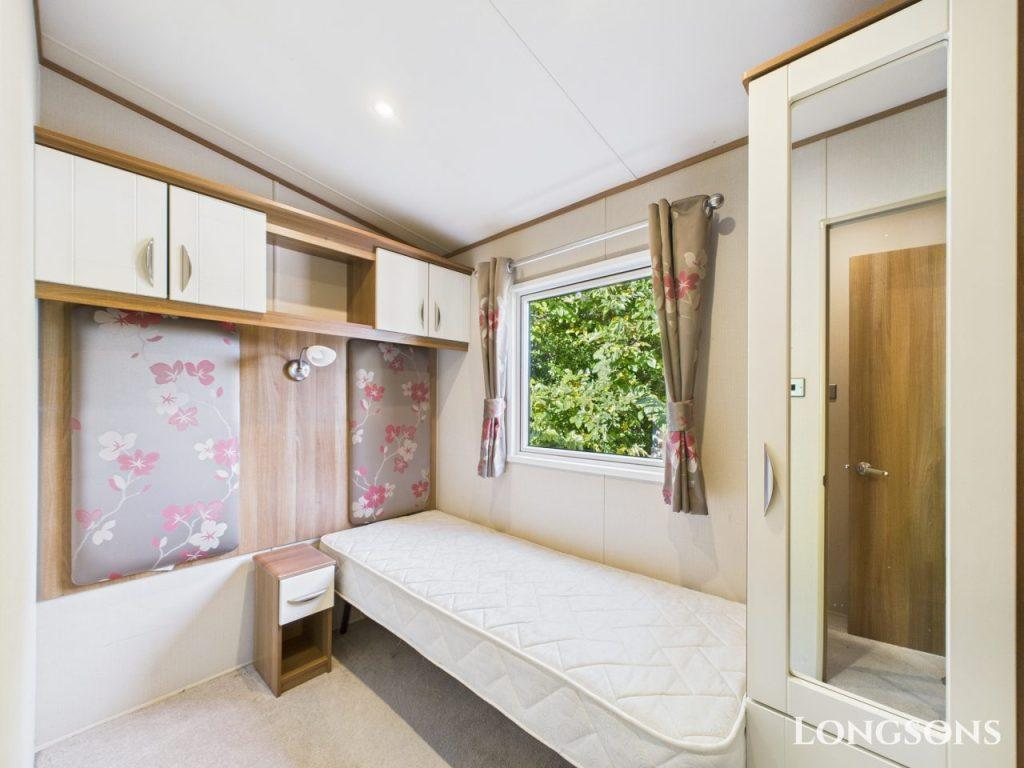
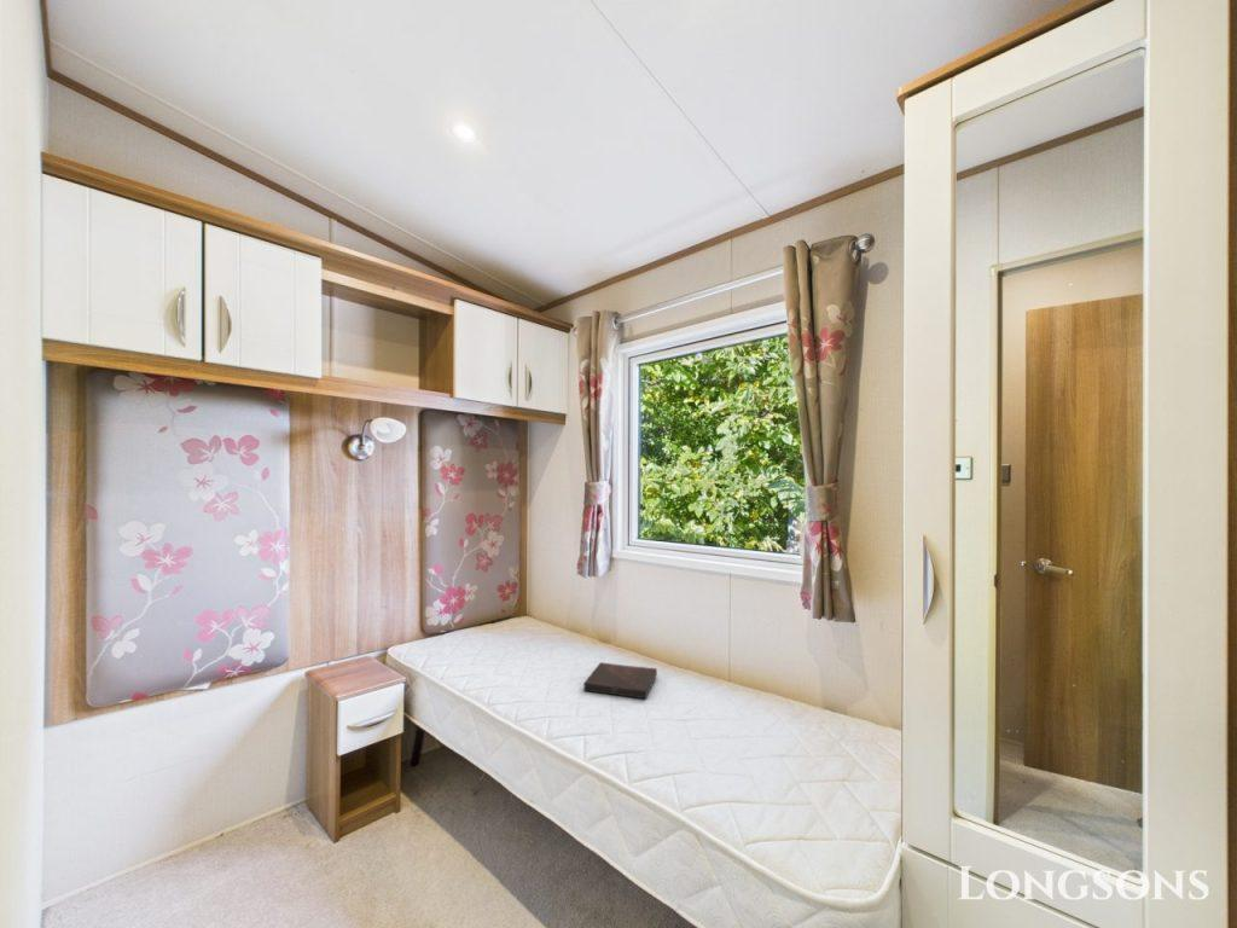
+ book (621, 679)
